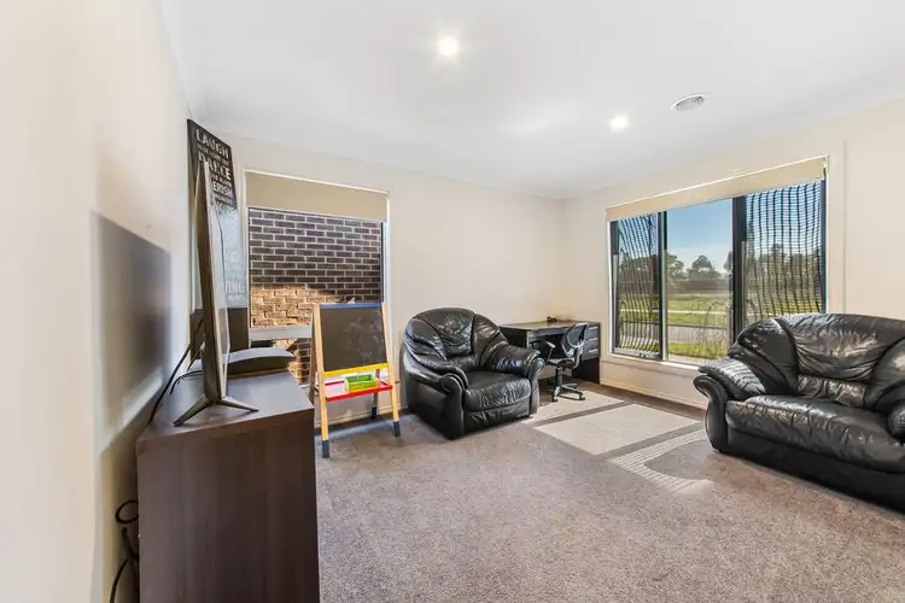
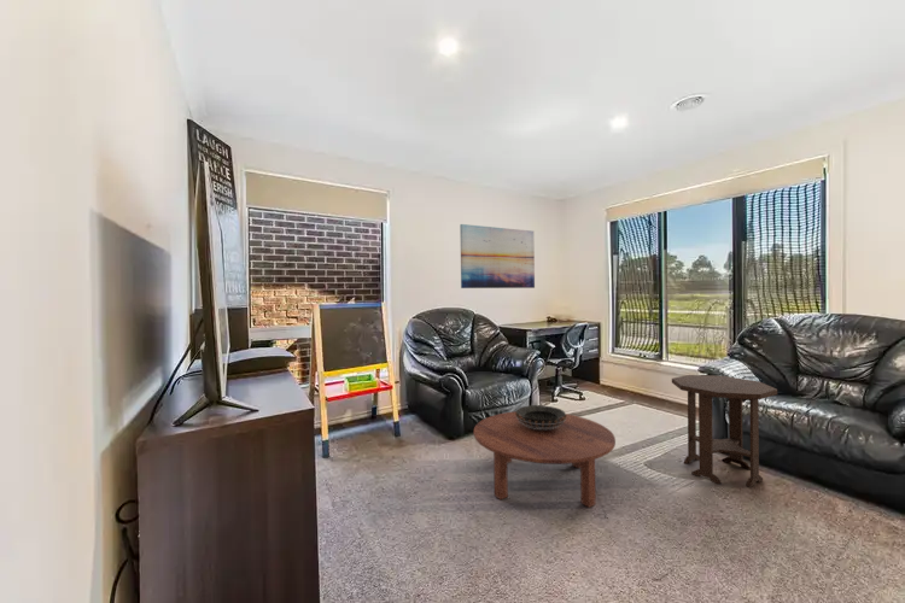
+ decorative bowl (541, 418)
+ wall art (498, 257)
+ coffee table (542, 455)
+ side table (729, 427)
